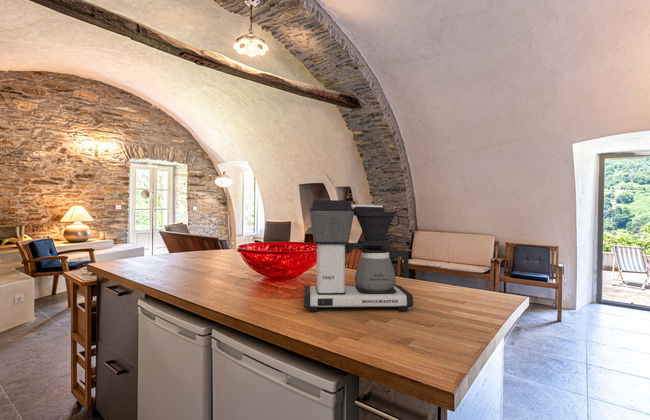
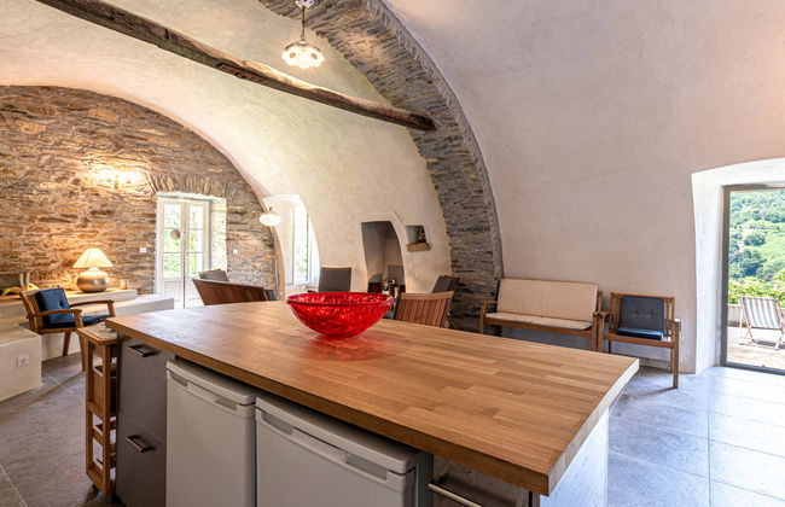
- coffee maker (359, 249)
